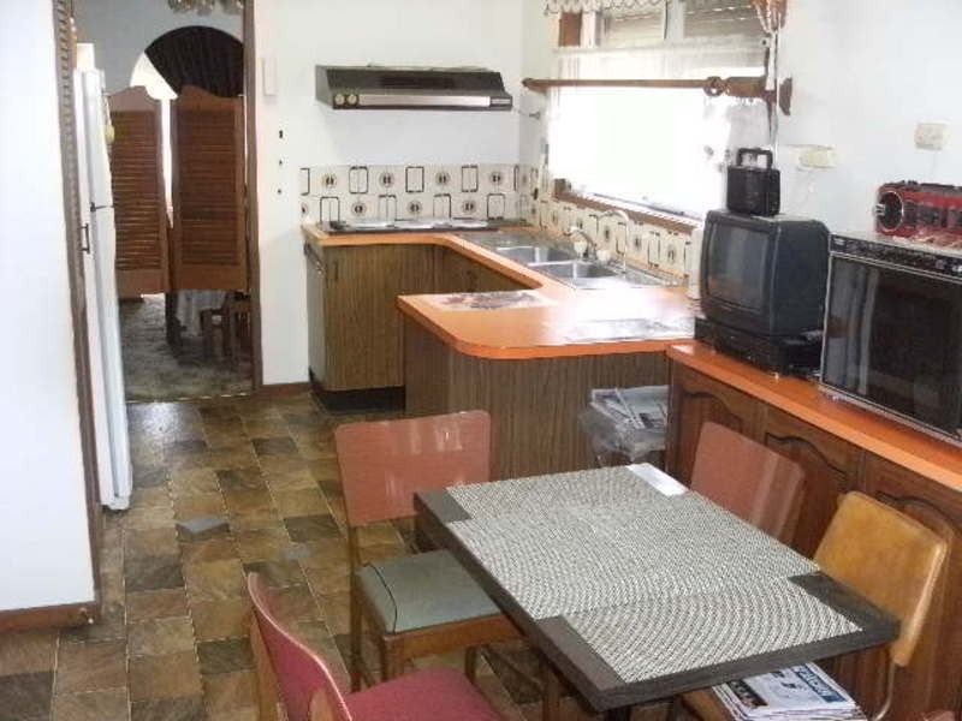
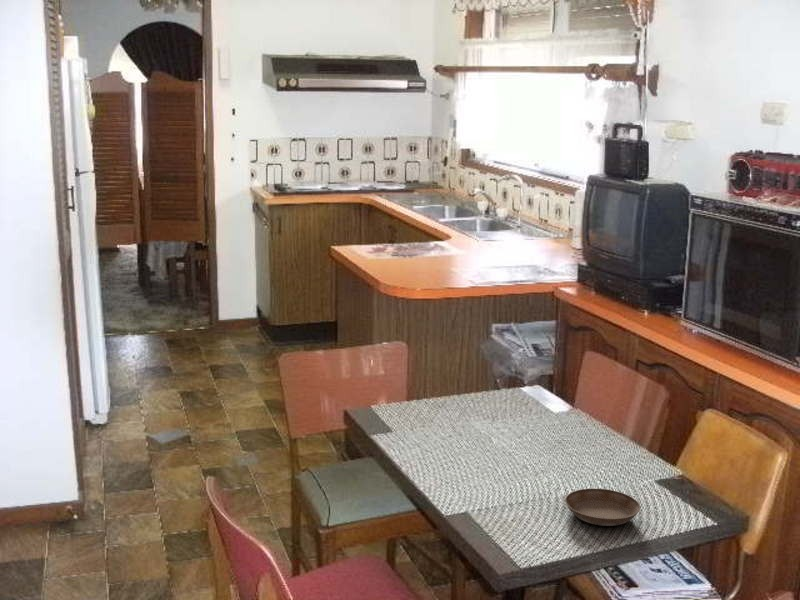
+ saucer (602, 508)
